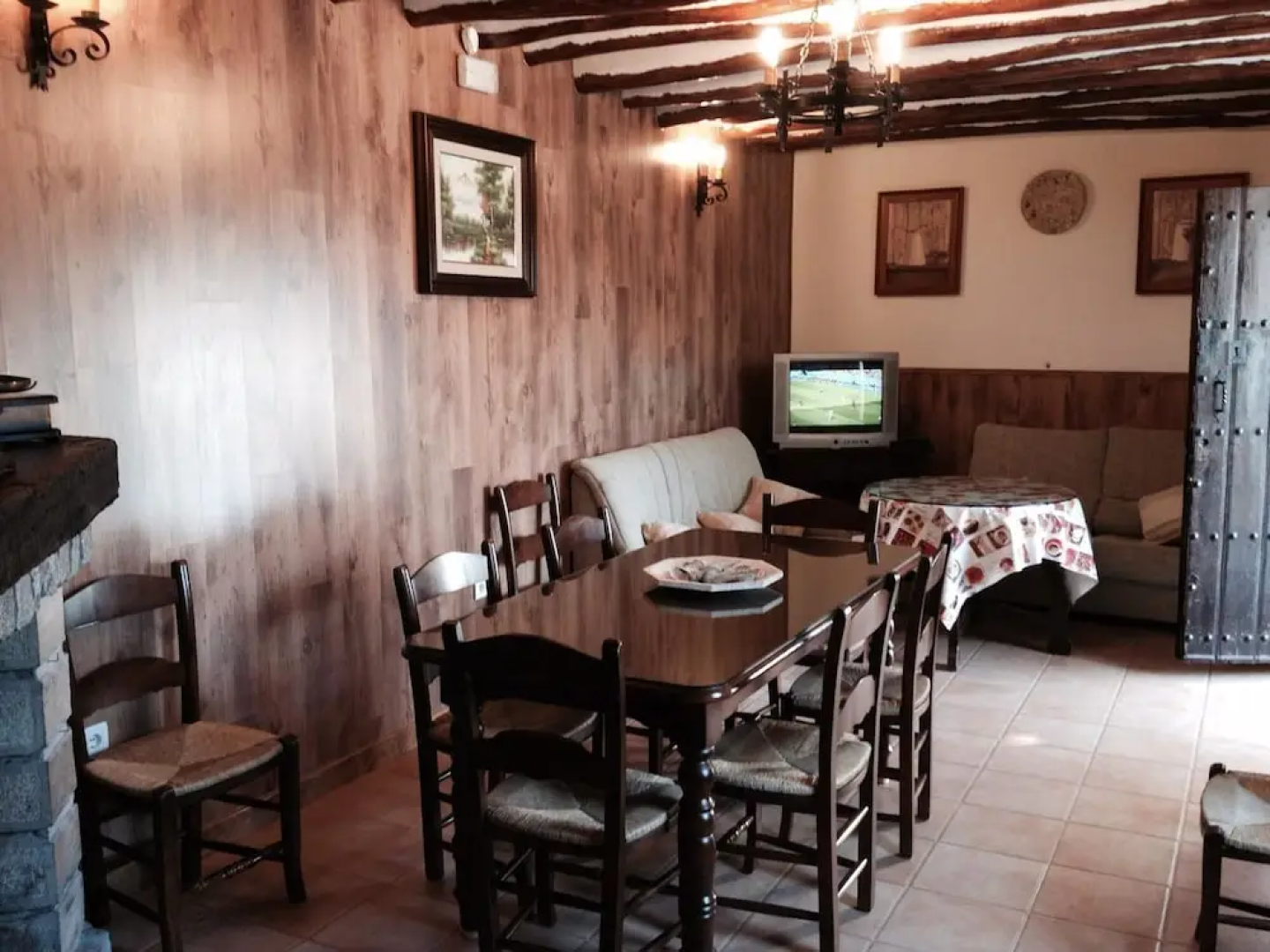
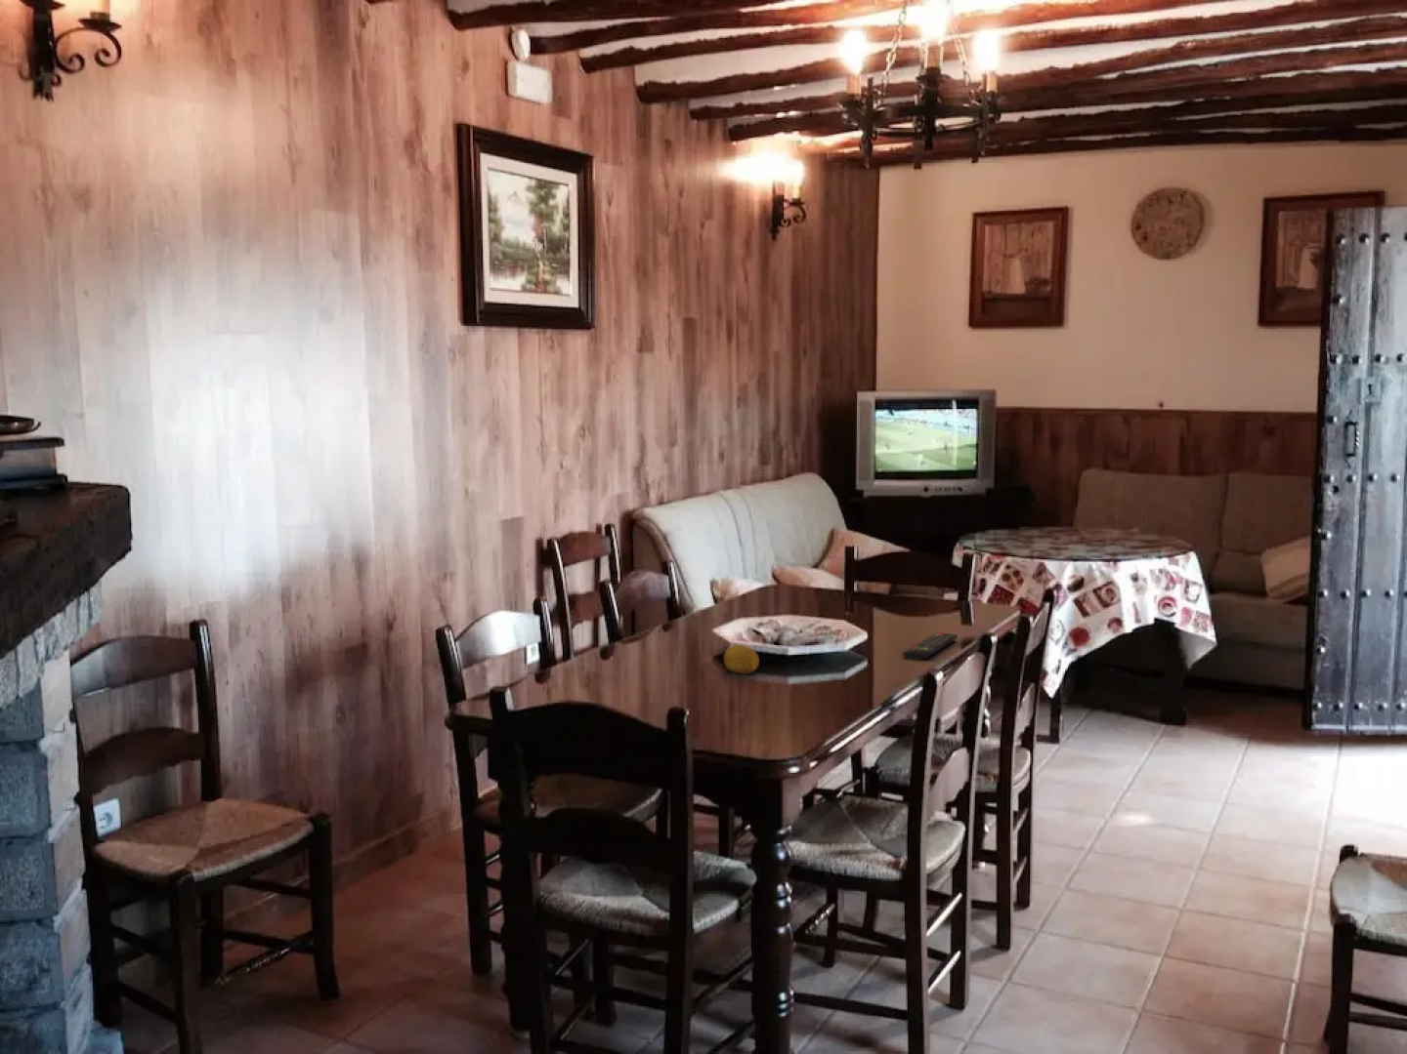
+ fruit (741, 659)
+ remote control (931, 647)
